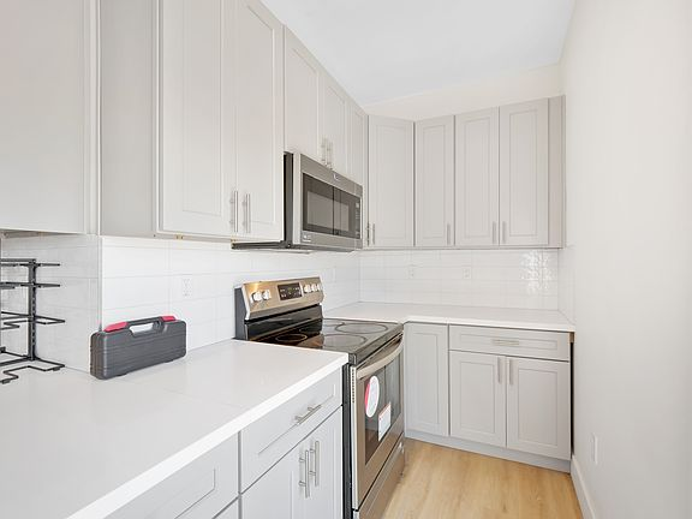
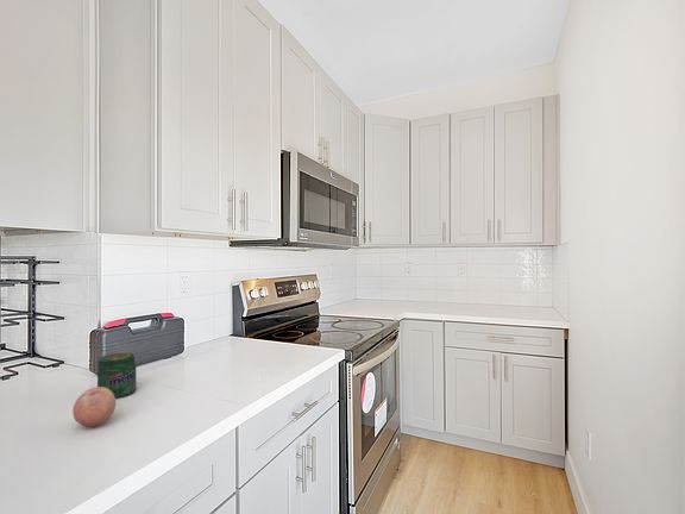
+ jar (117, 374)
+ fruit (95, 407)
